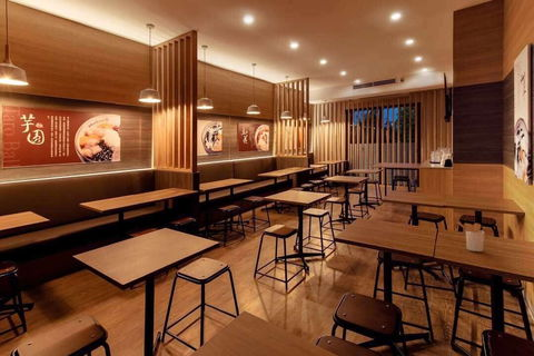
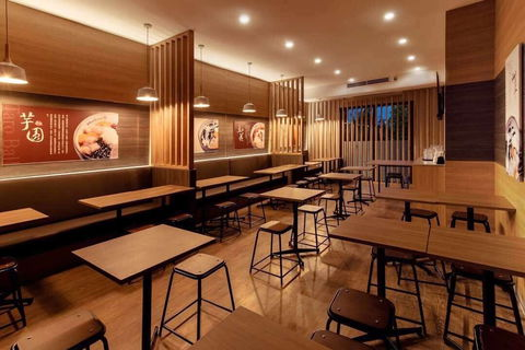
- utensil holder (469, 235)
